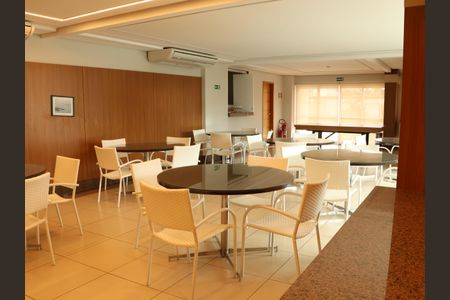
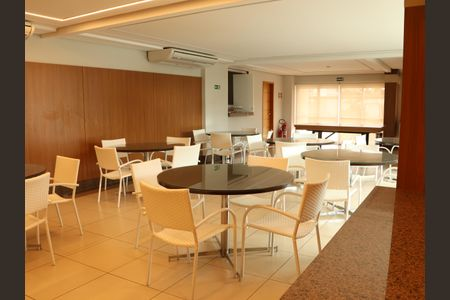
- wall art (62, 106)
